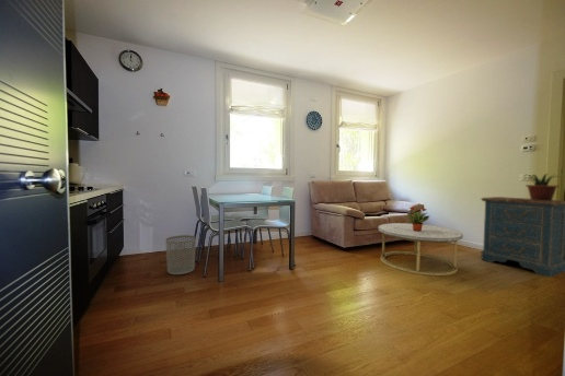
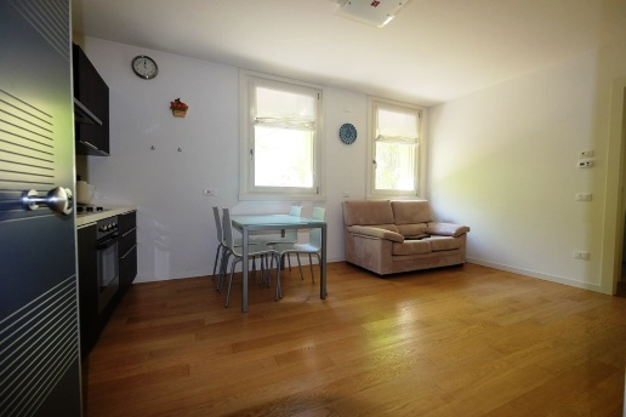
- potted plant (539, 187)
- dresser (521, 232)
- potted plant (417, 218)
- waste bin (181, 254)
- coffee table (416, 246)
